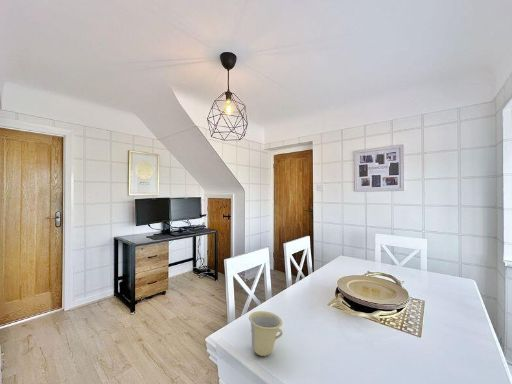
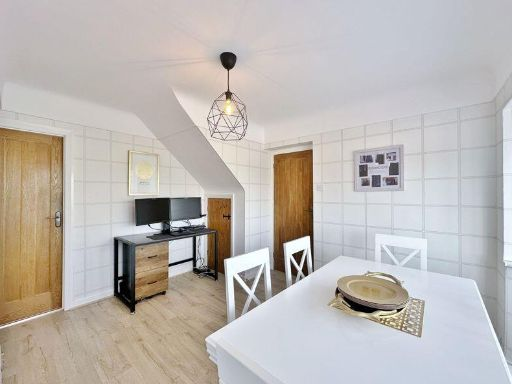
- cup (265, 333)
